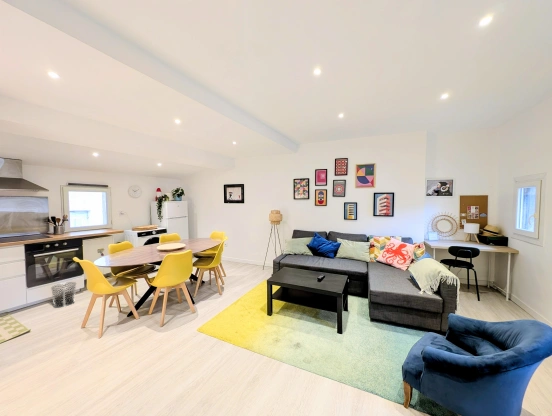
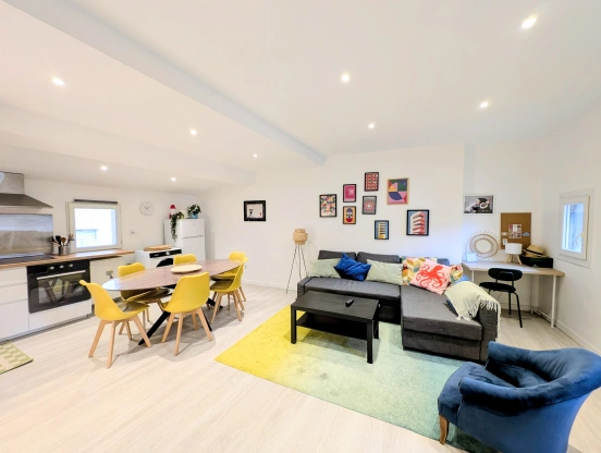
- waste bin (64, 294)
